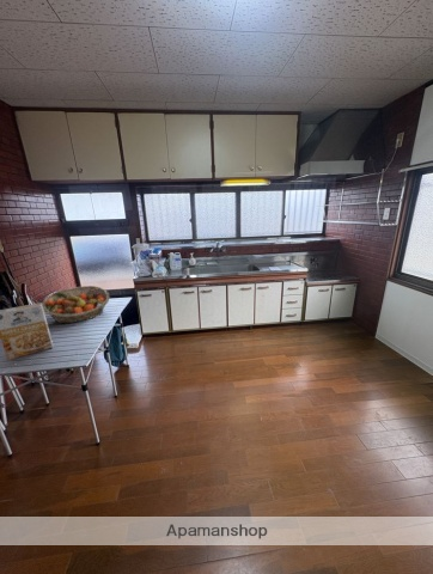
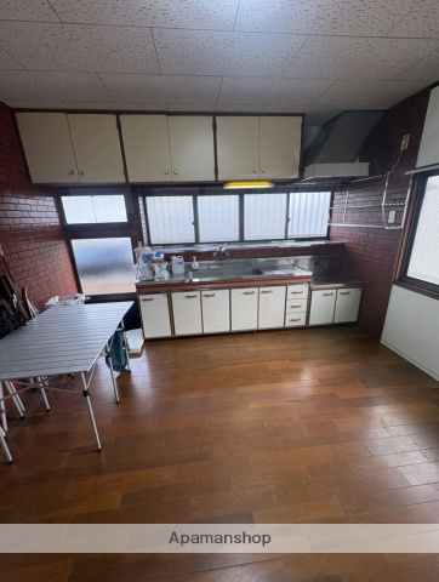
- cereal box (25, 330)
- fruit basket (78, 304)
